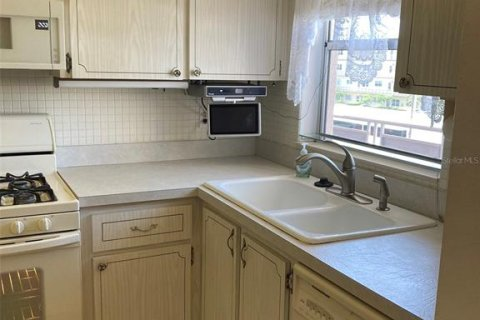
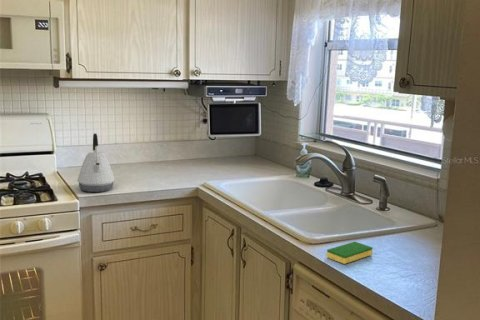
+ dish sponge (349, 252)
+ kettle (95, 161)
